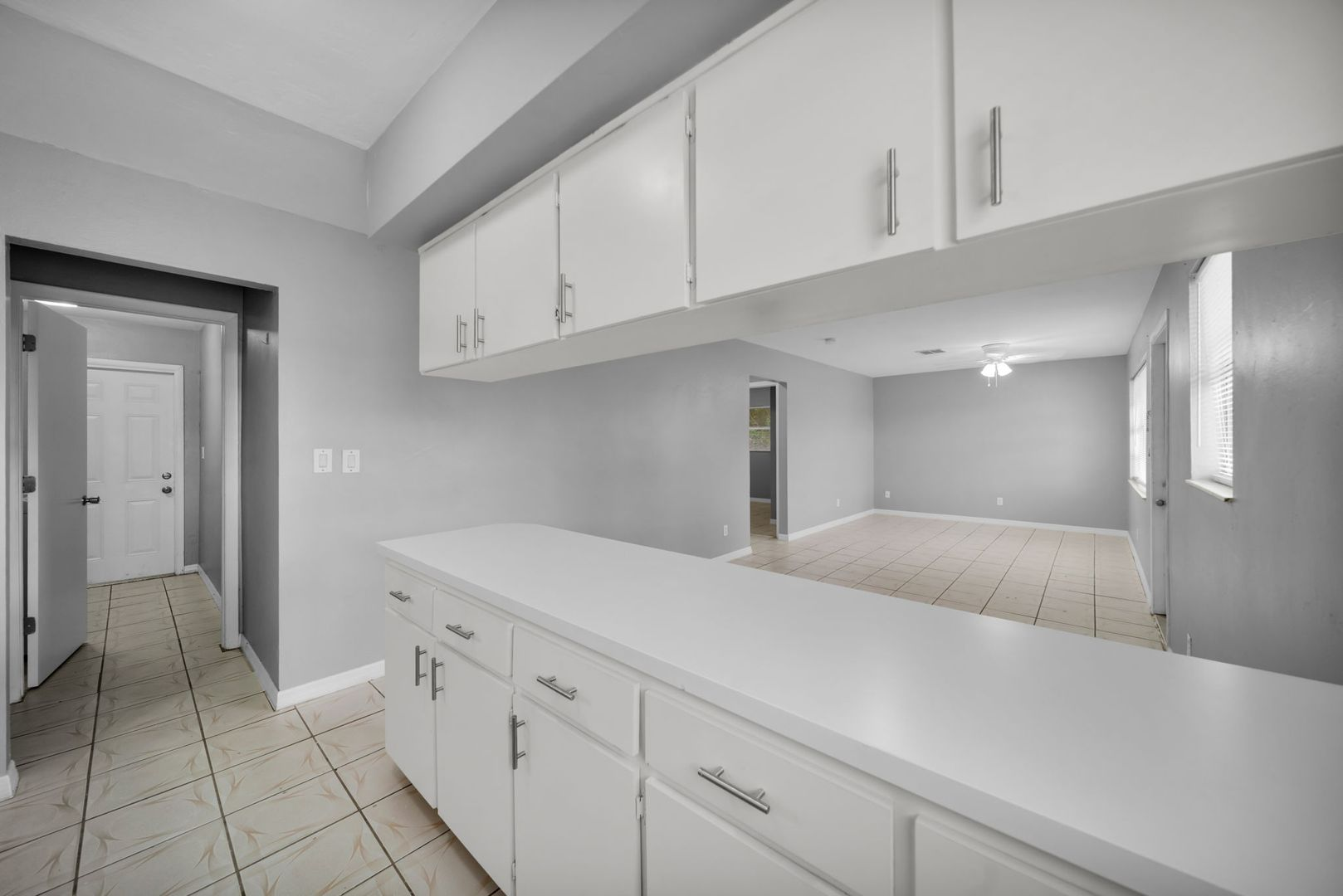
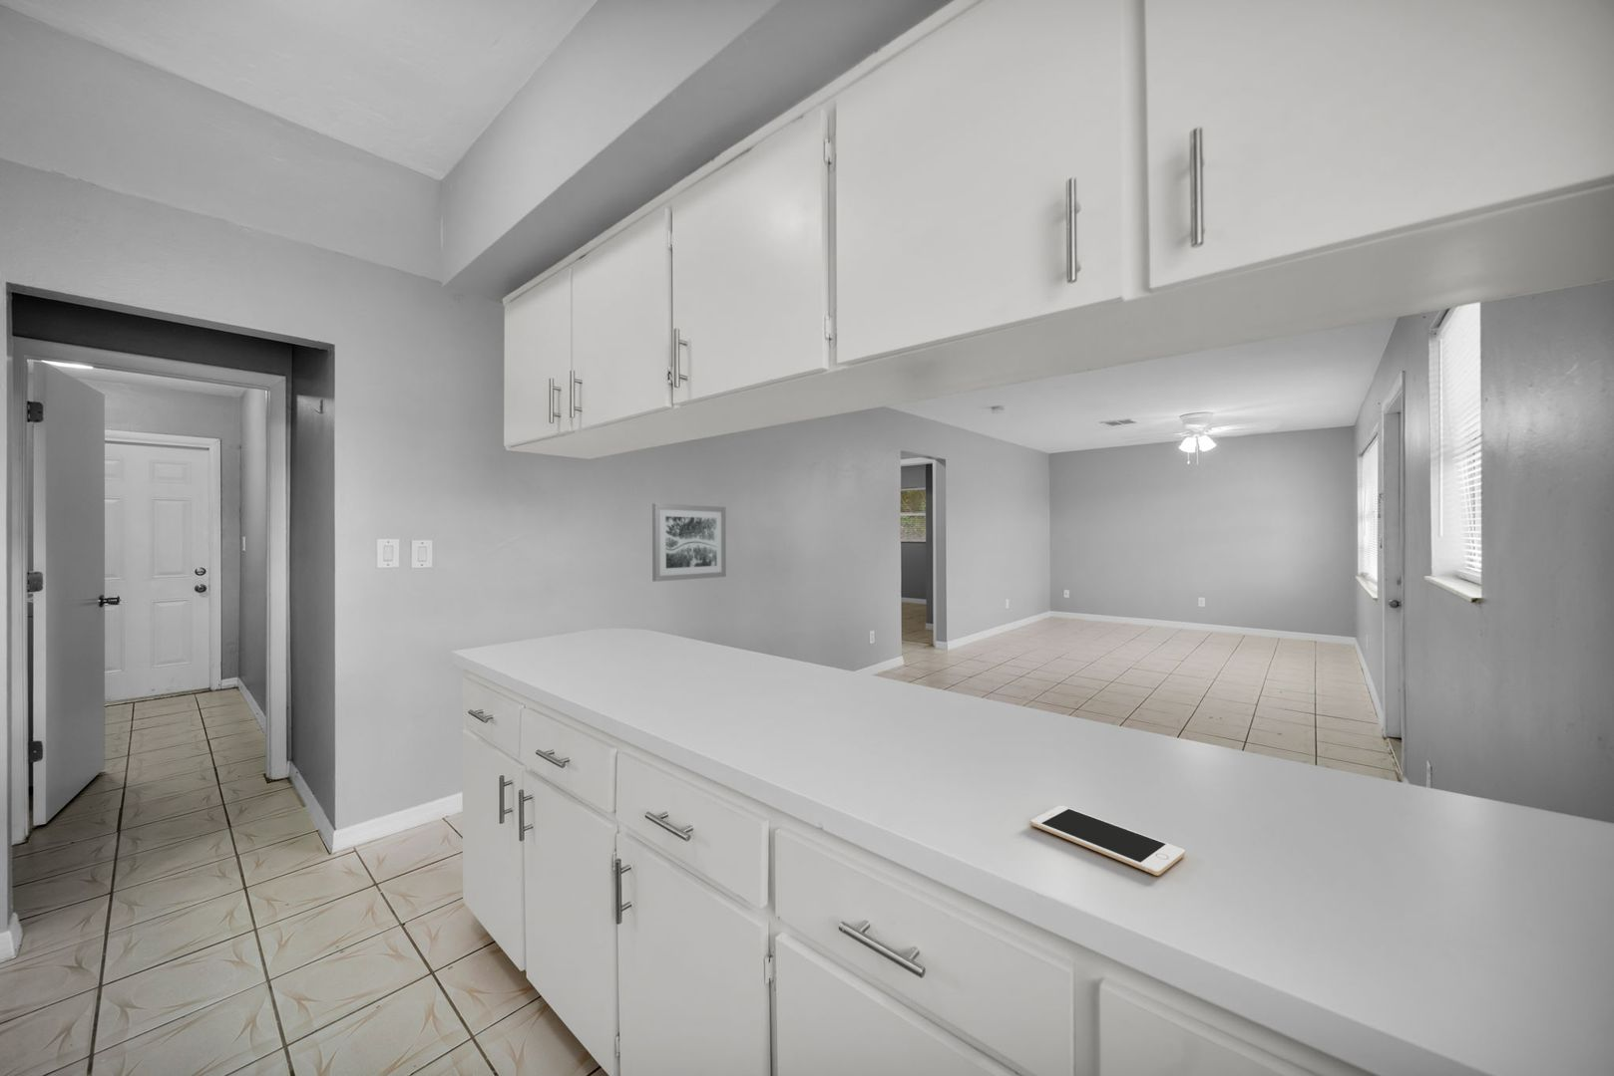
+ cell phone (1103, 836)
+ wall art (690, 542)
